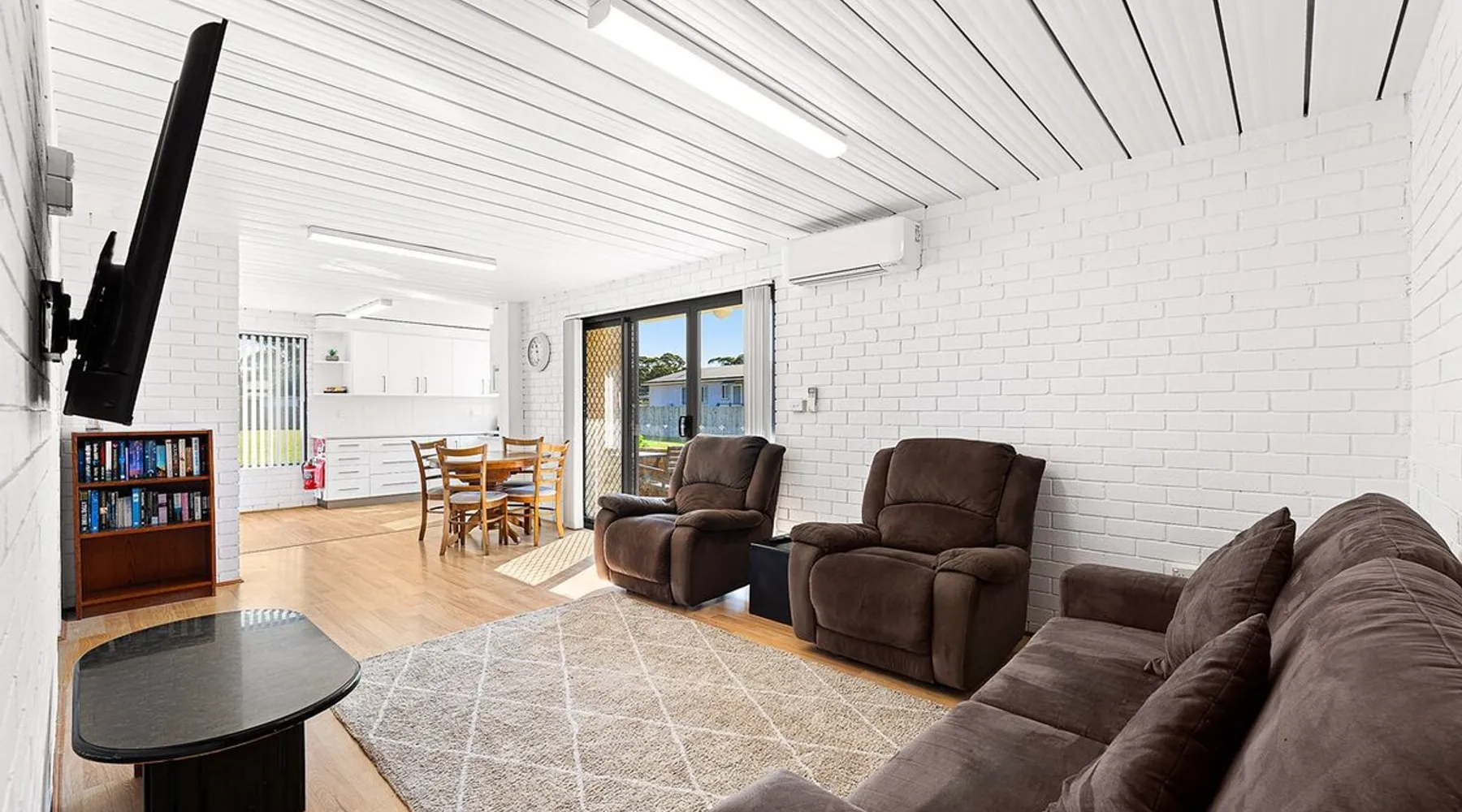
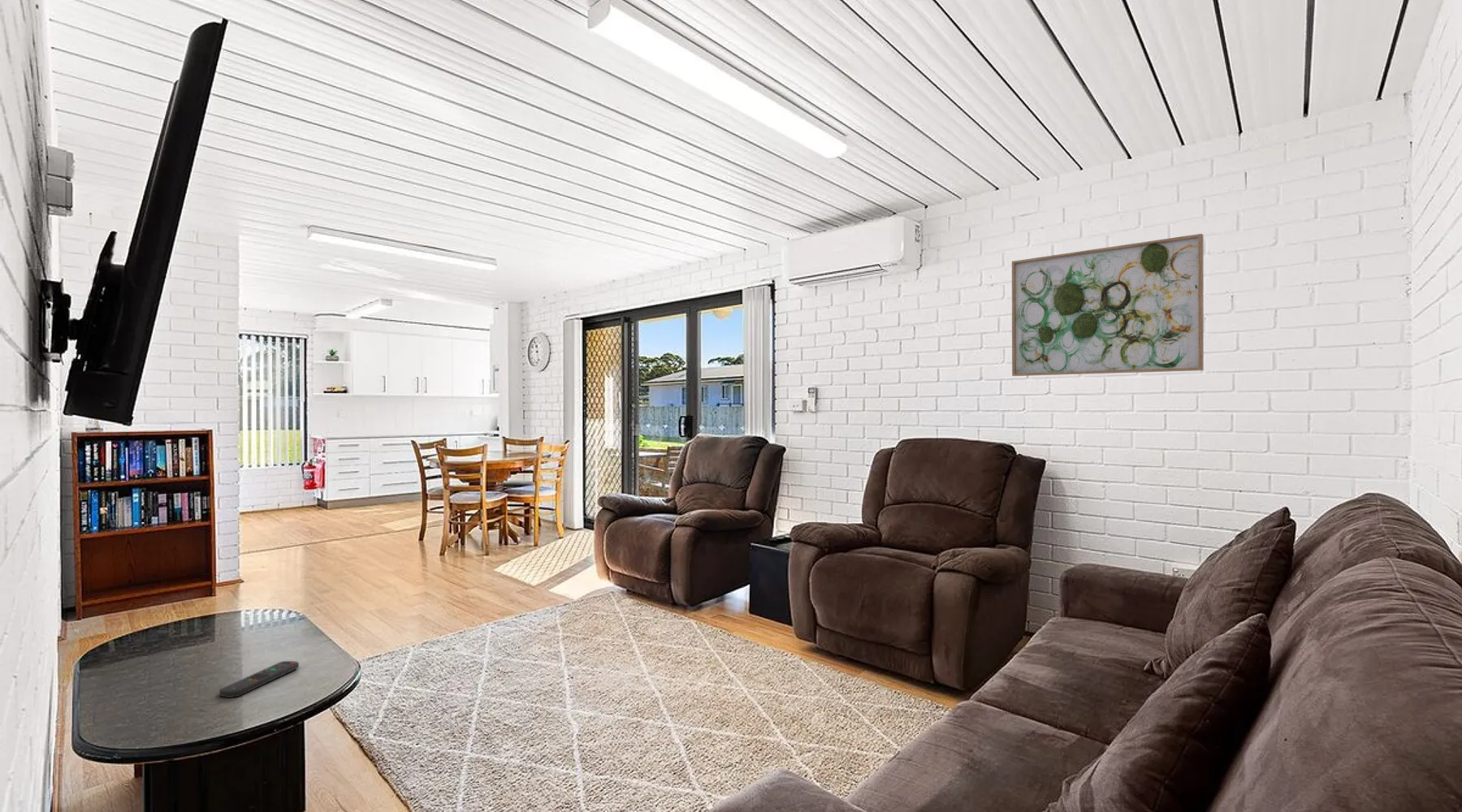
+ wall art (1099, 311)
+ remote control (261, 677)
